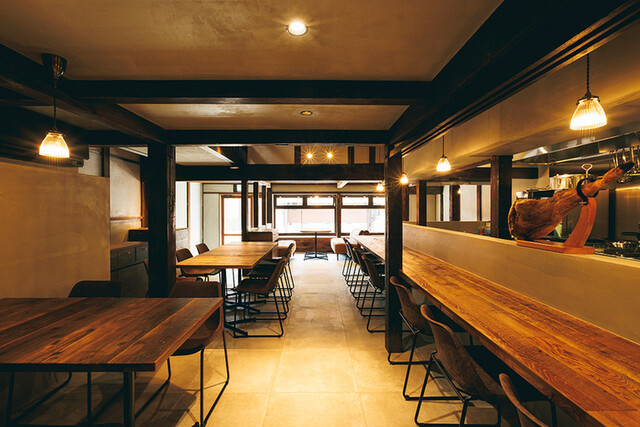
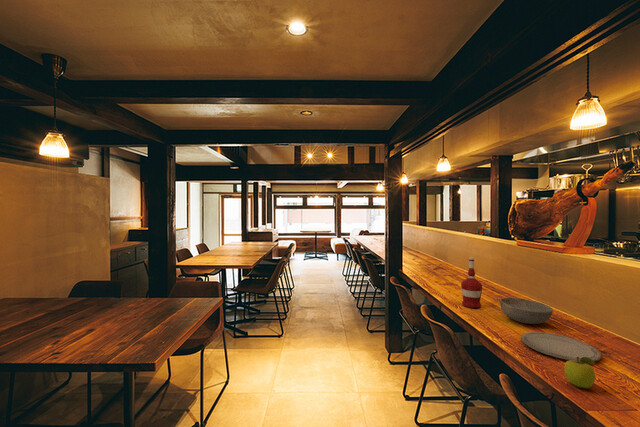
+ bowl (525, 312)
+ alcohol (471, 282)
+ plate (558, 346)
+ fruit (581, 371)
